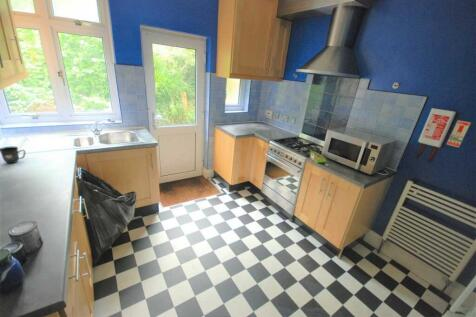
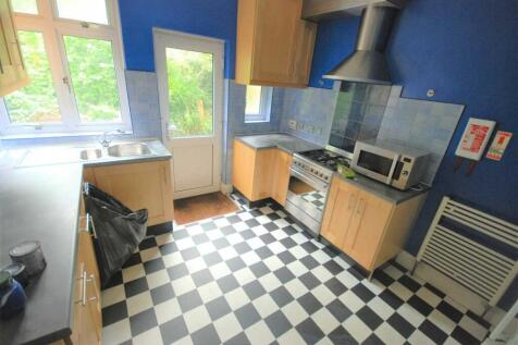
- mug (13, 155)
